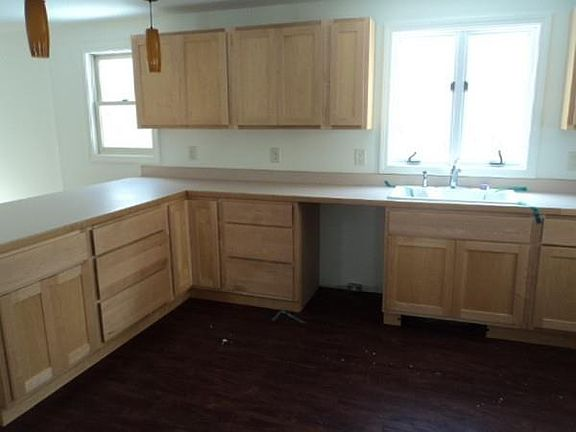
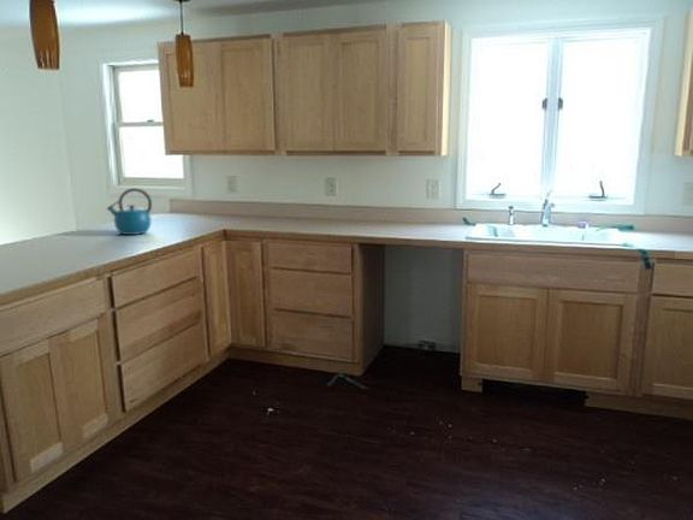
+ kettle (129, 211)
